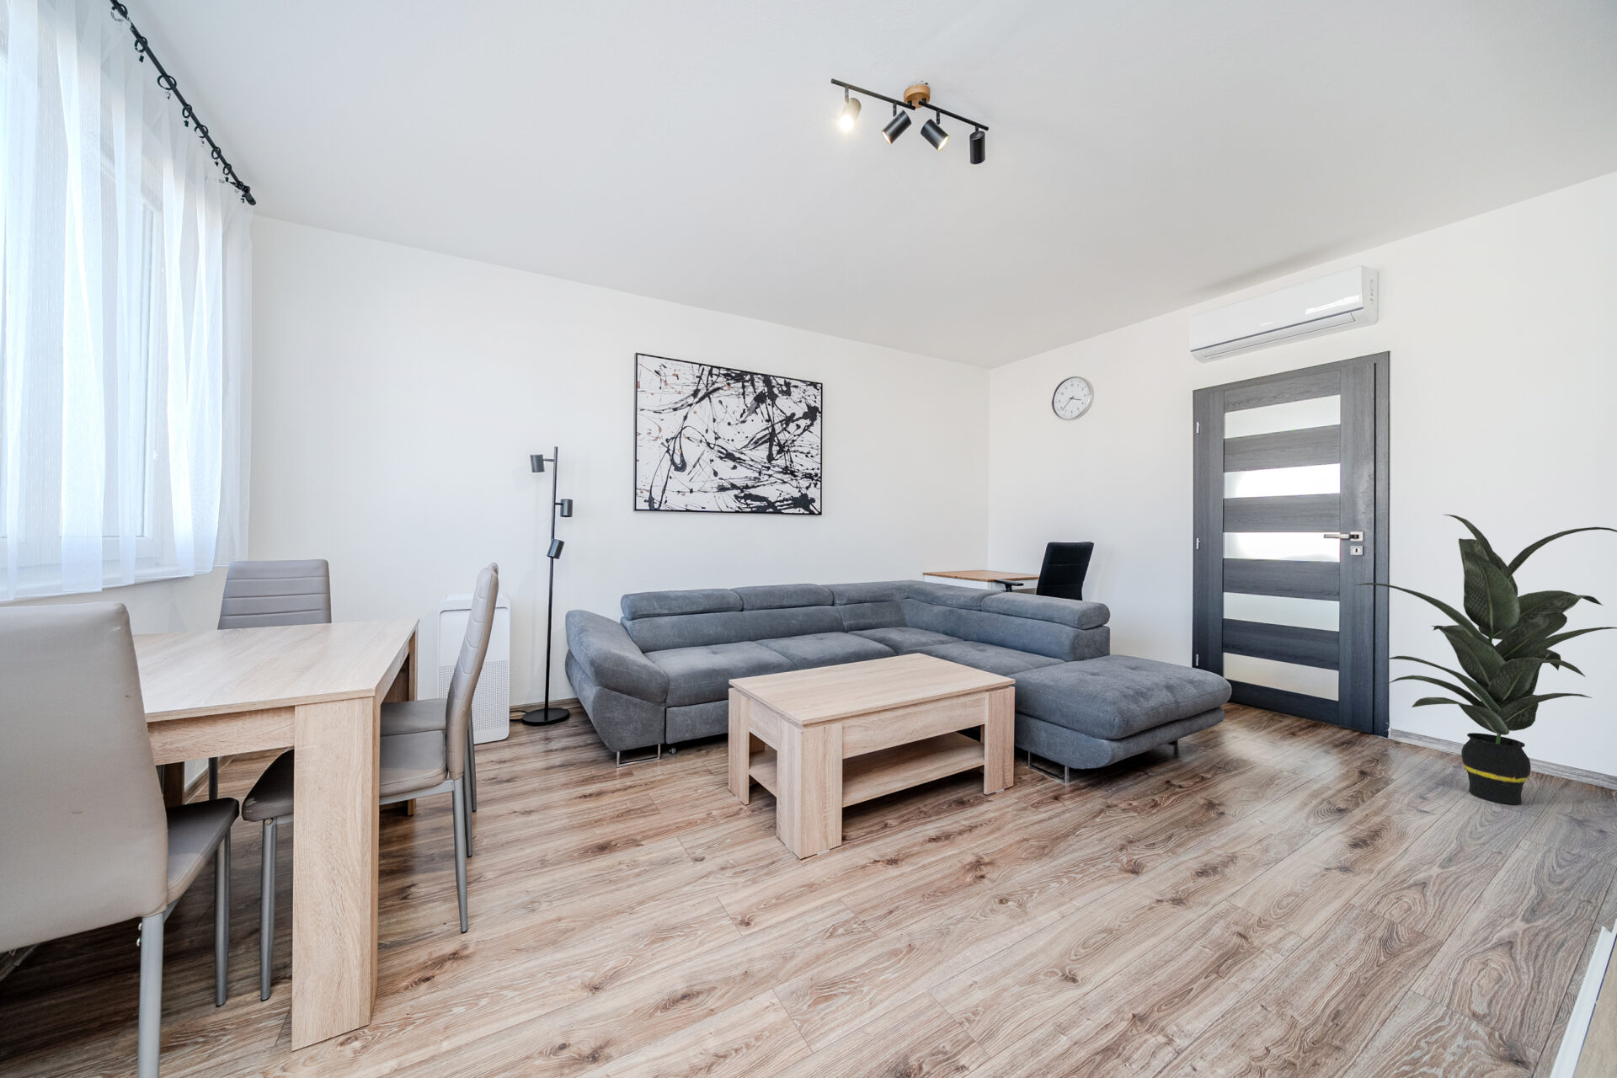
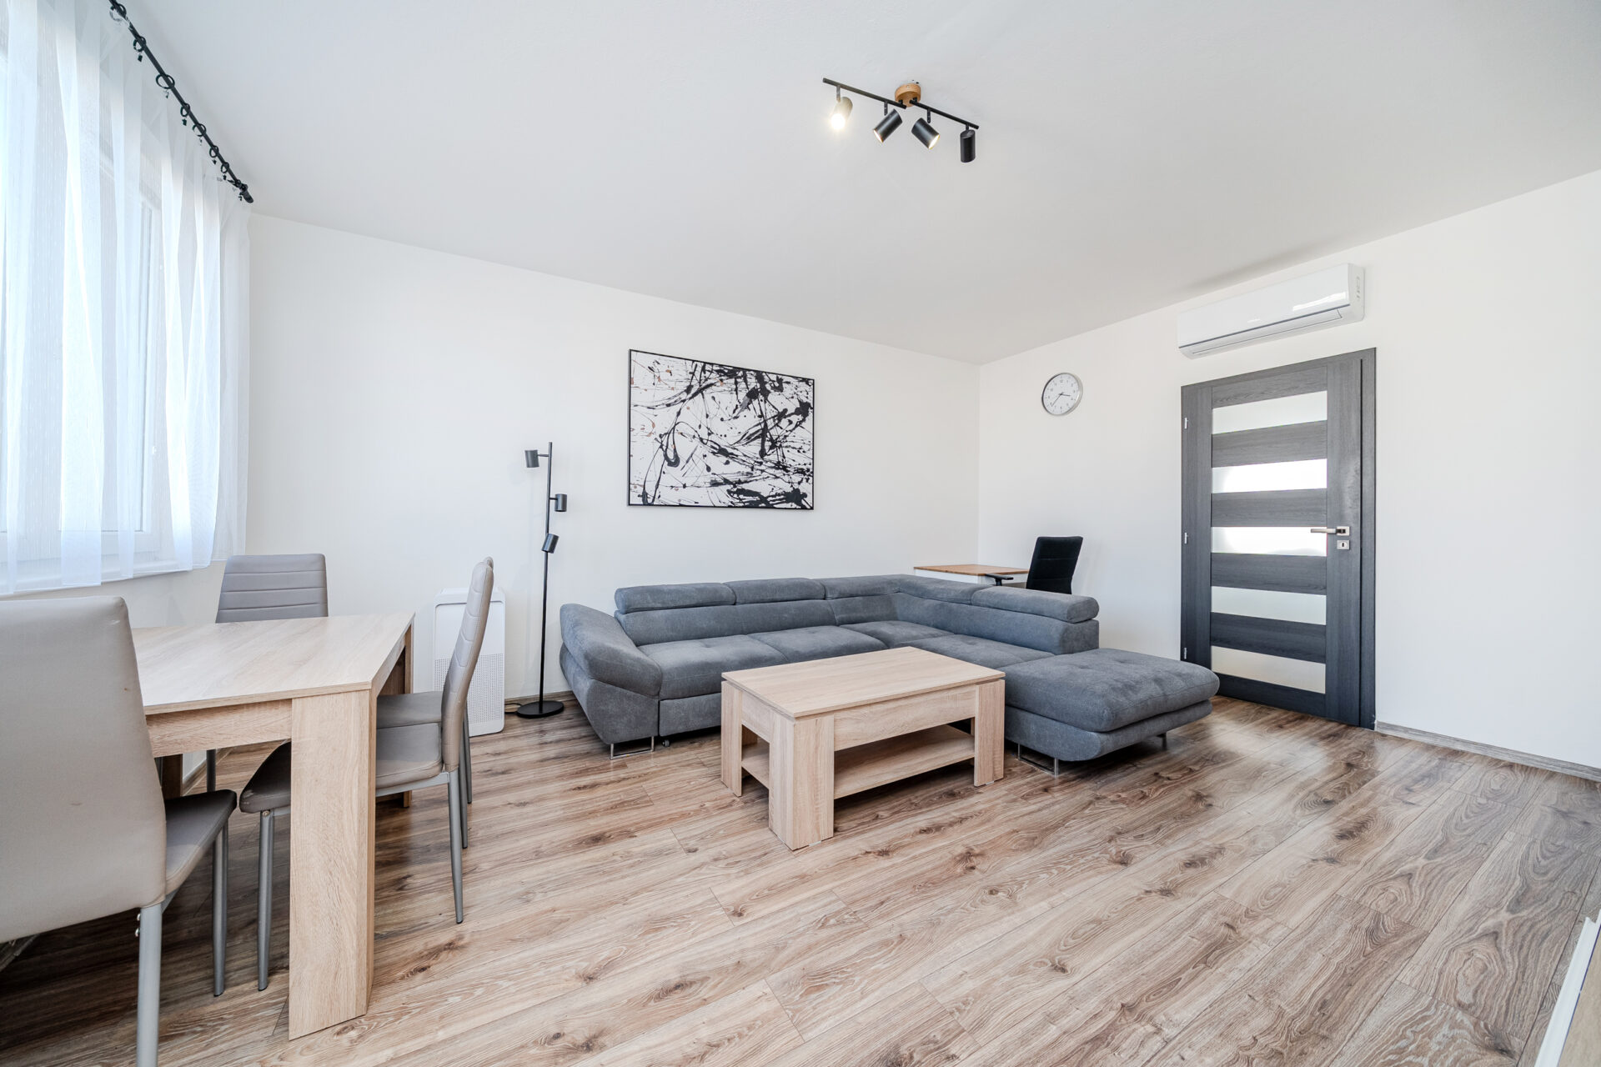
- indoor plant (1486, 652)
